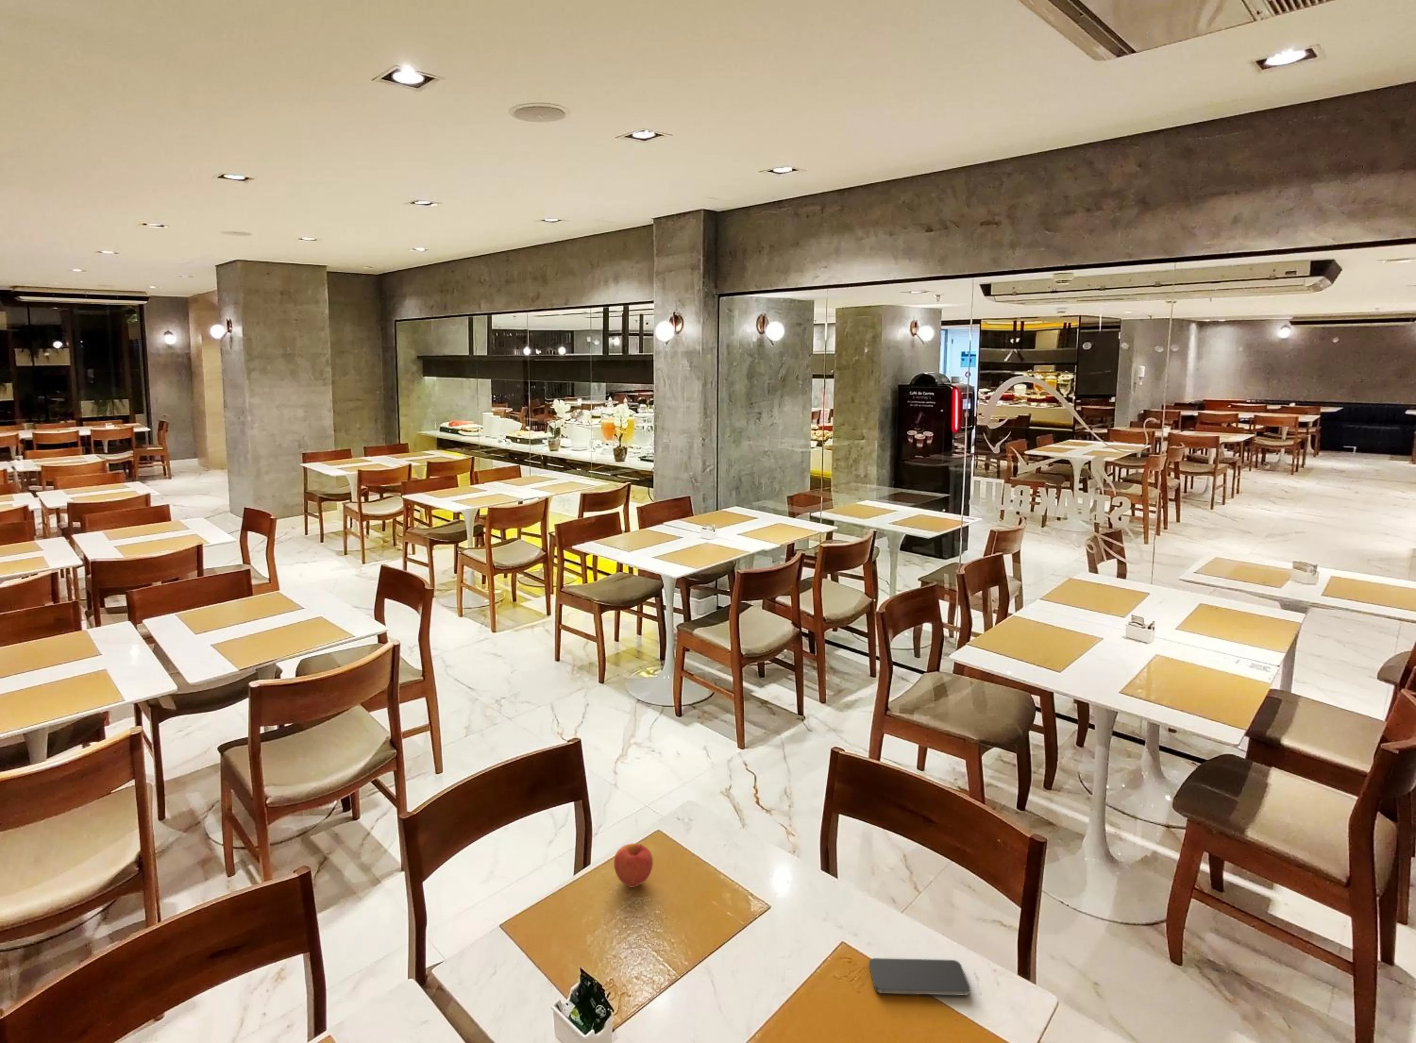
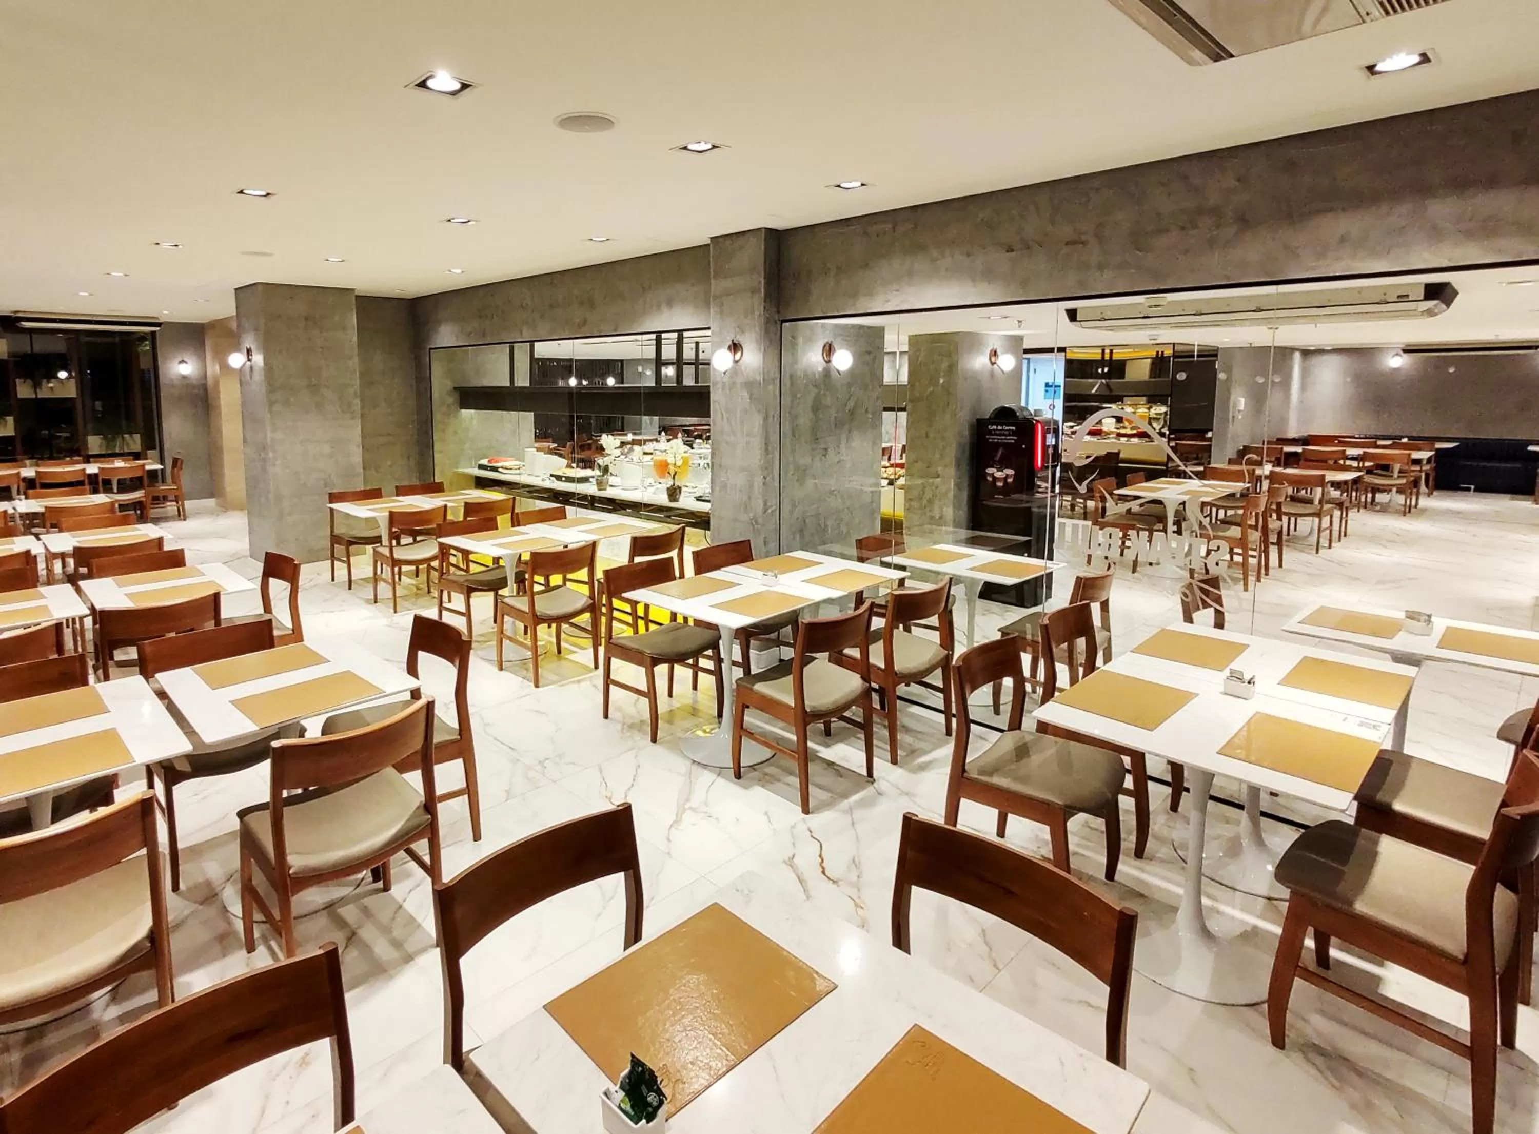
- smartphone (918, 976)
- apple (633, 863)
